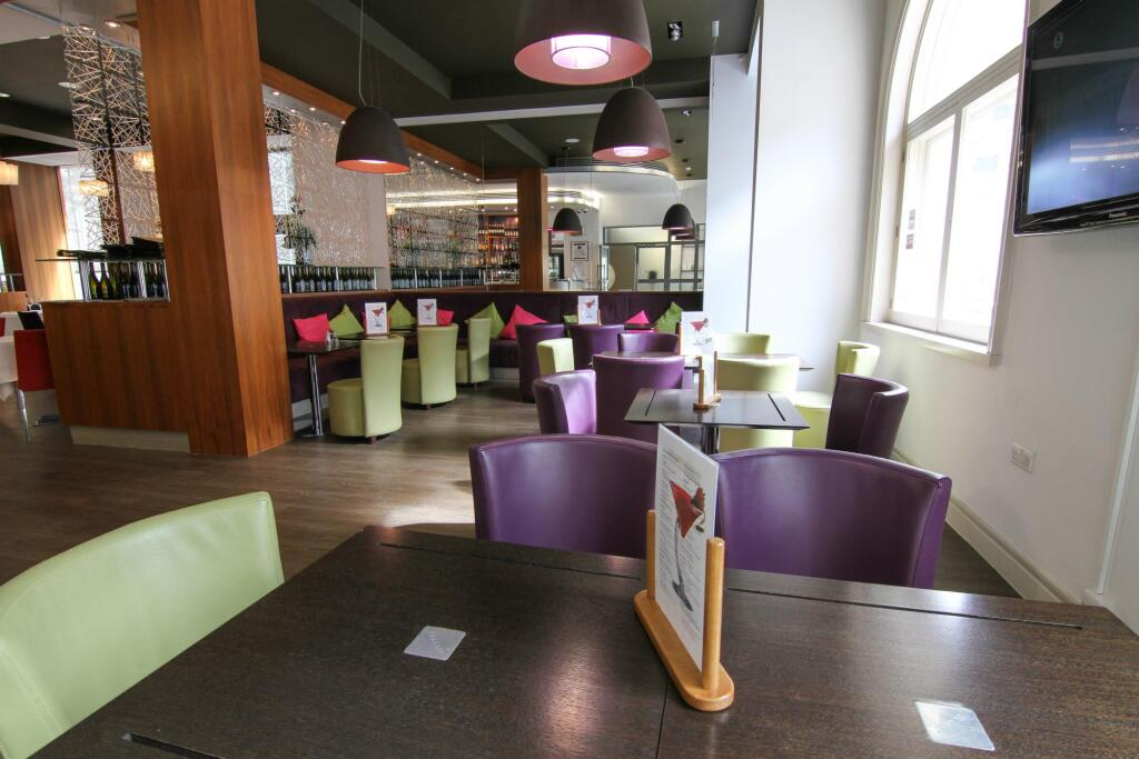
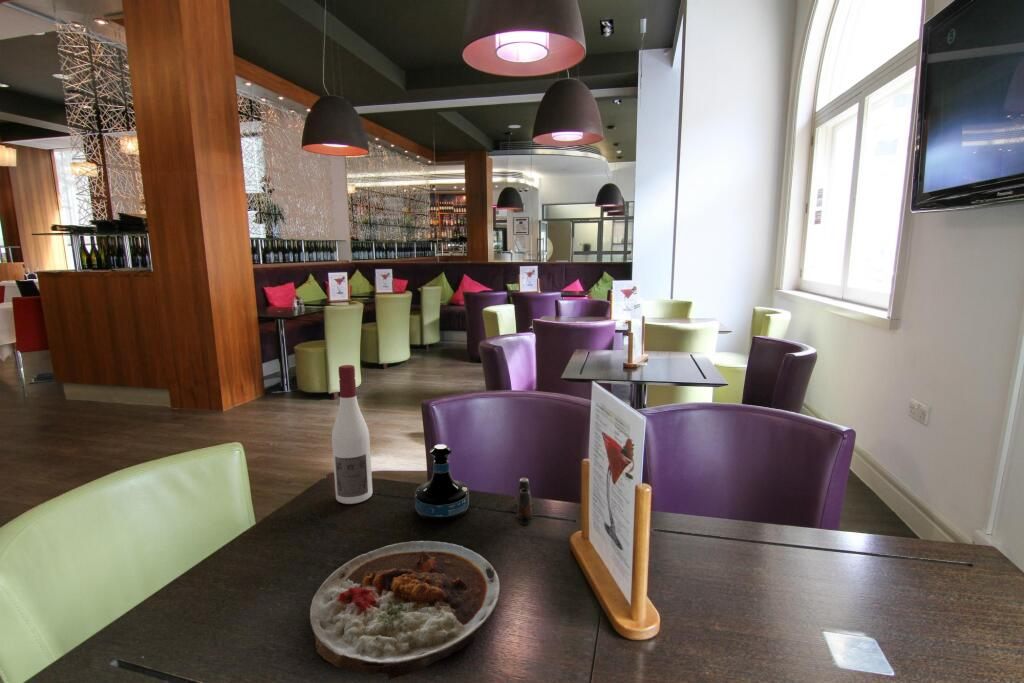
+ alcohol (350, 432)
+ plate (407, 592)
+ tequila bottle (441, 478)
+ salt shaker (524, 500)
